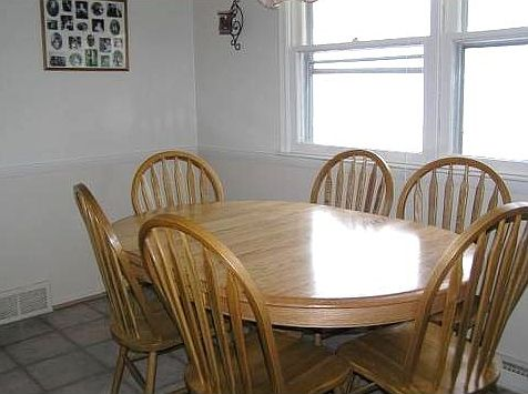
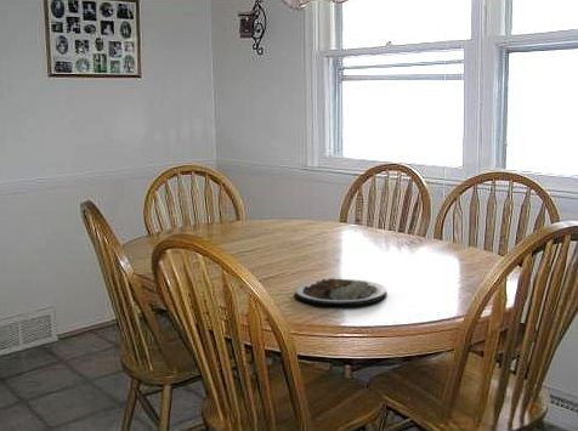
+ plate (340, 289)
